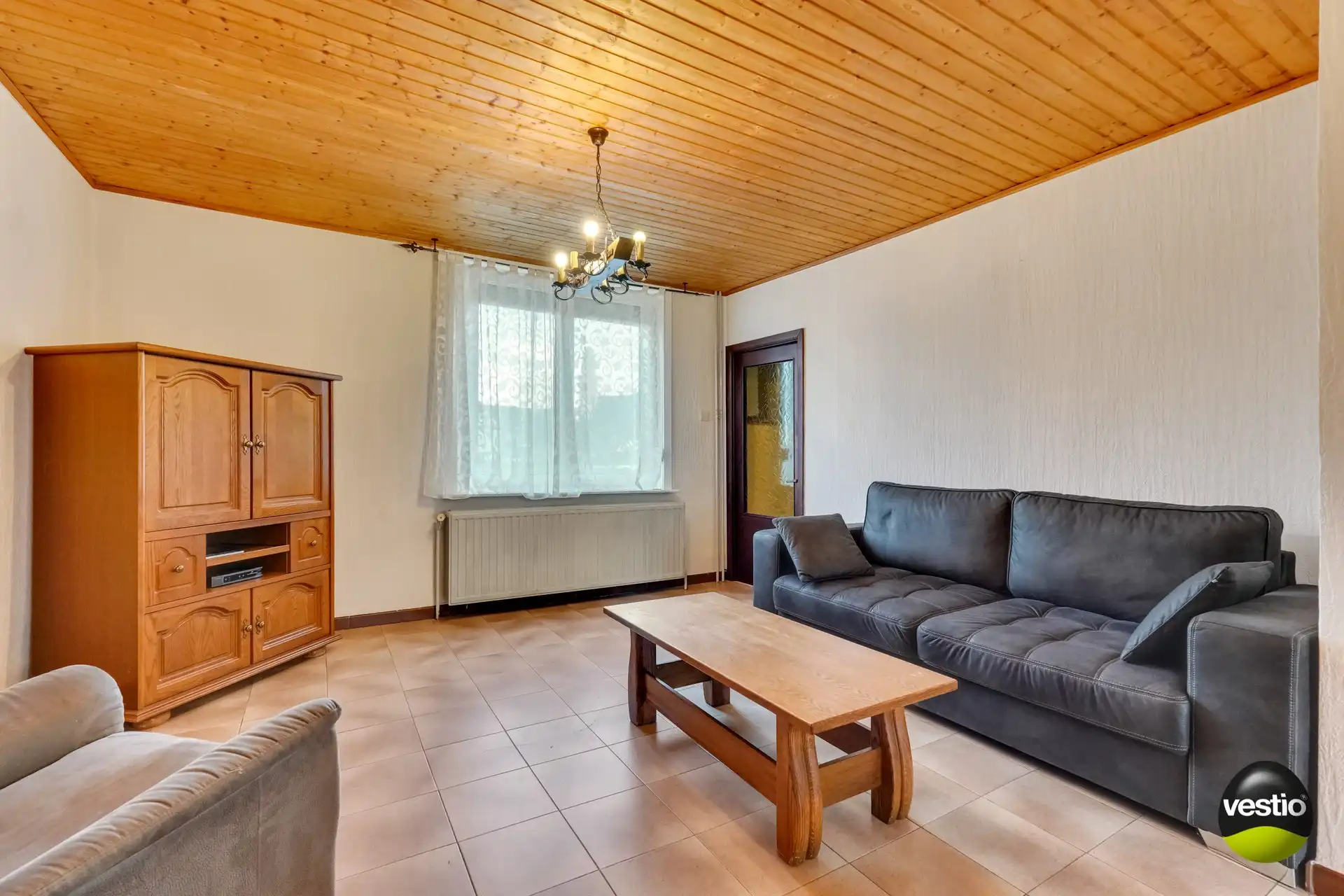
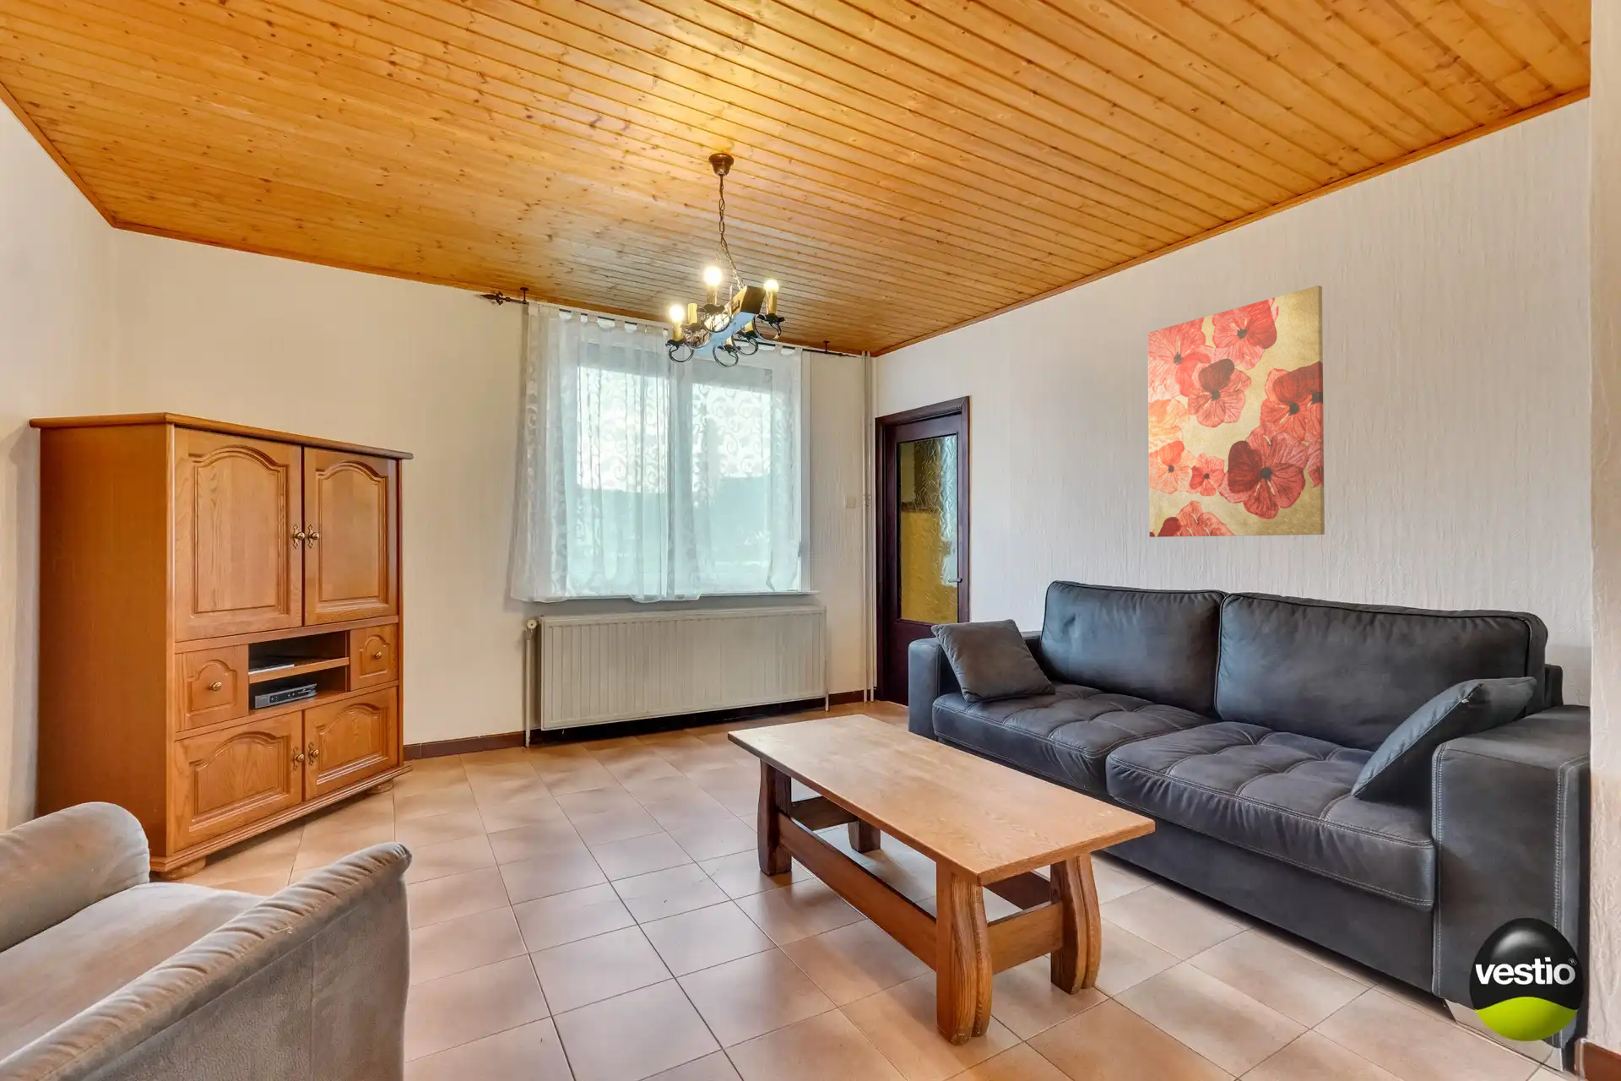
+ wall art (1228, 423)
